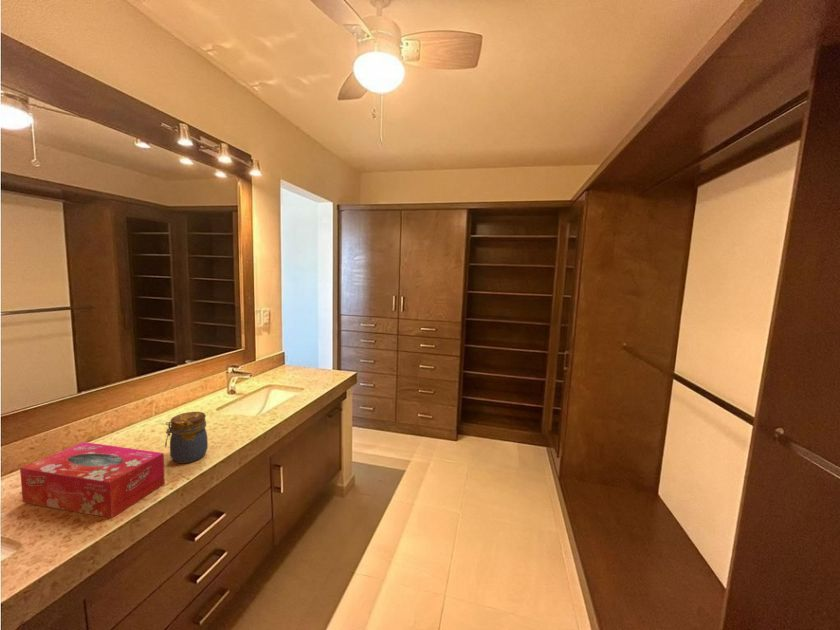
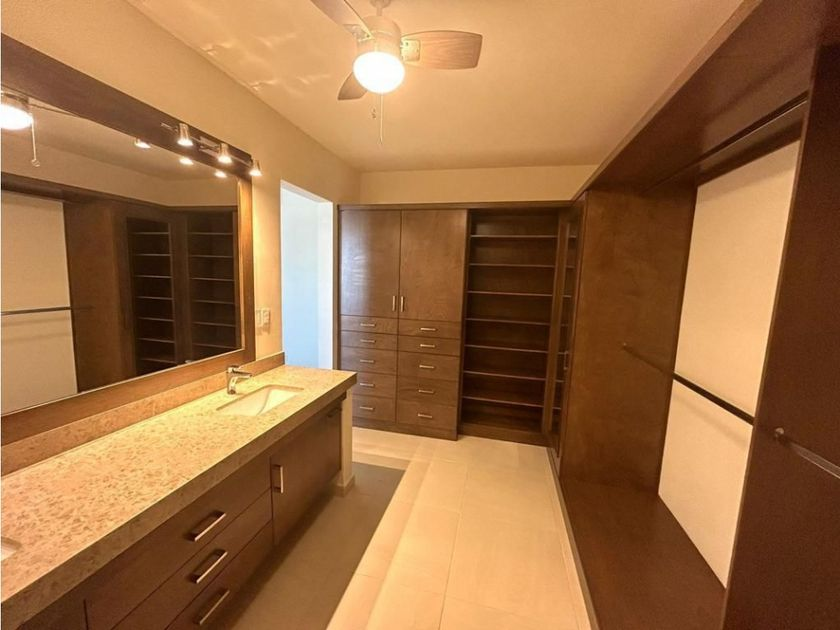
- tissue box (96, 476)
- jar (186, 436)
